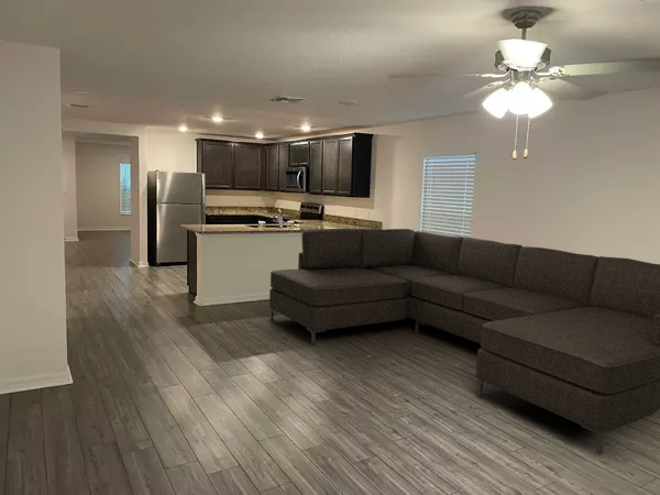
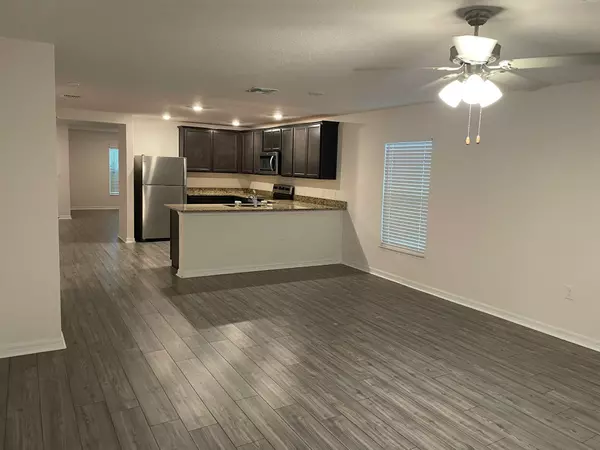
- sofa (452, 299)
